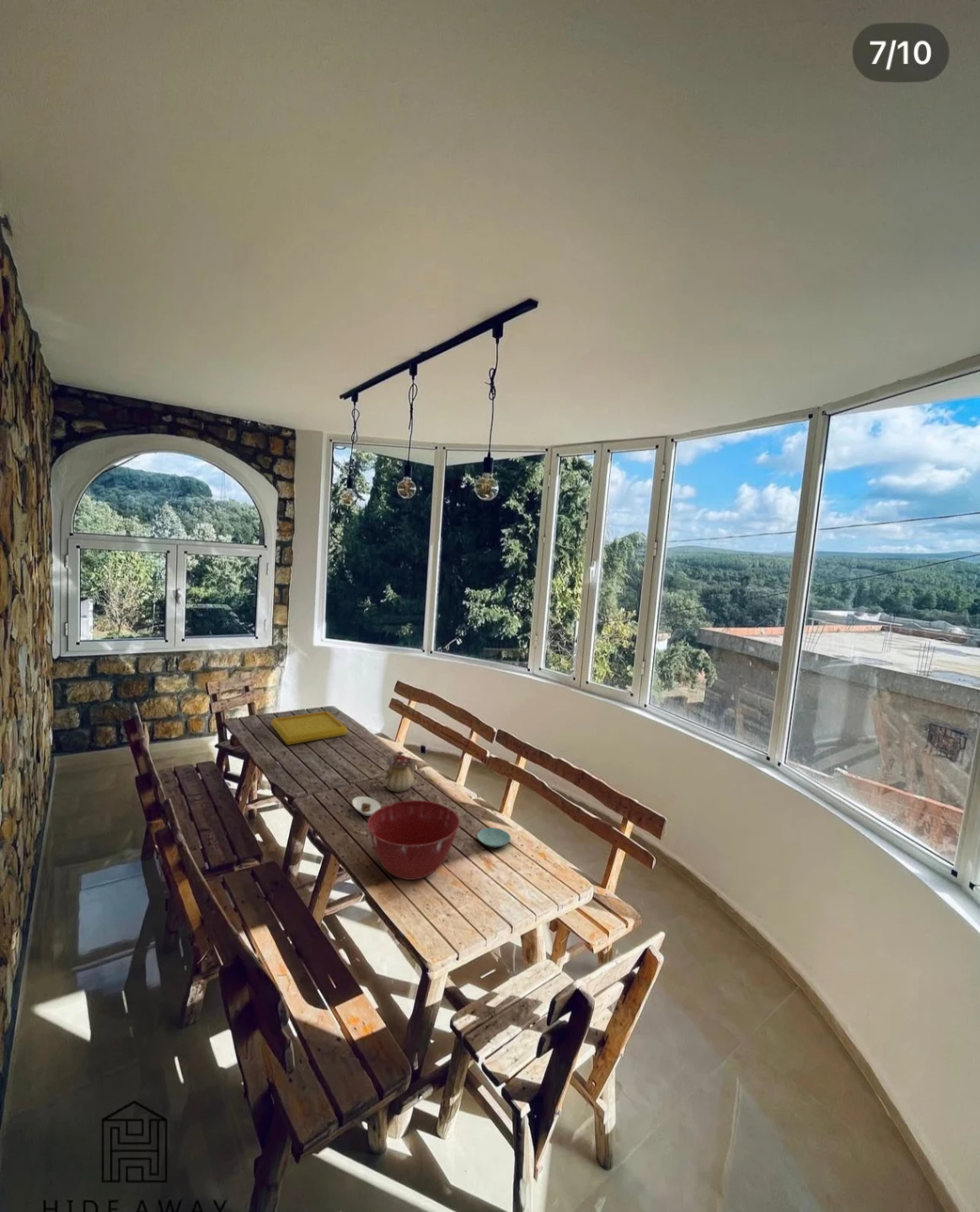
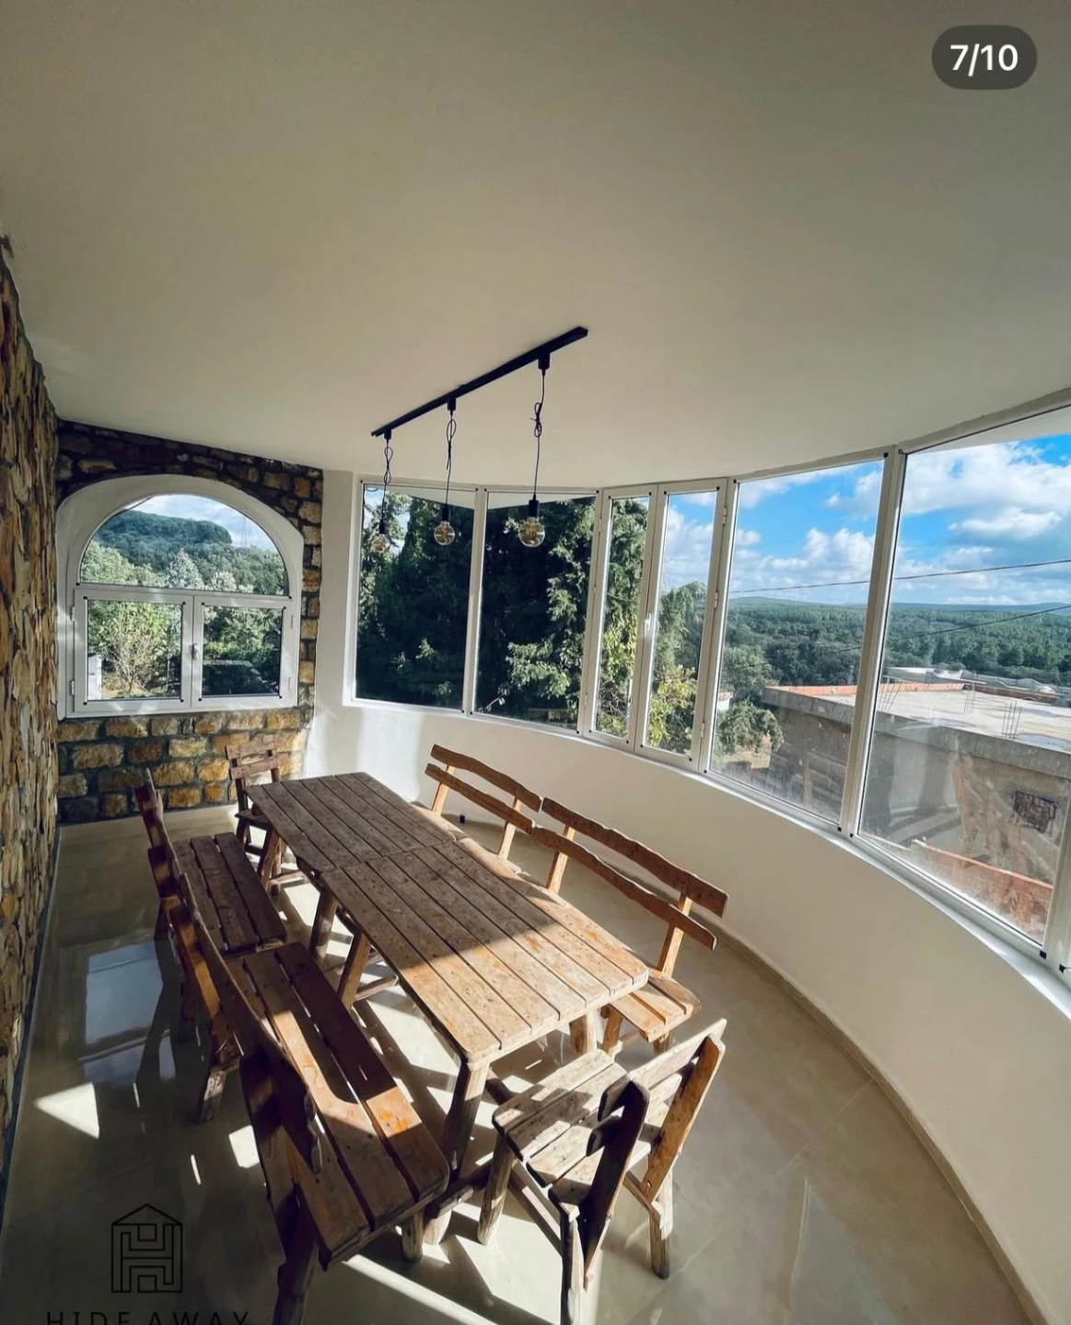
- mixing bowl (413, 843)
- saucer (493, 839)
- serving tray (308, 727)
- teapot (397, 770)
- saucer (366, 807)
